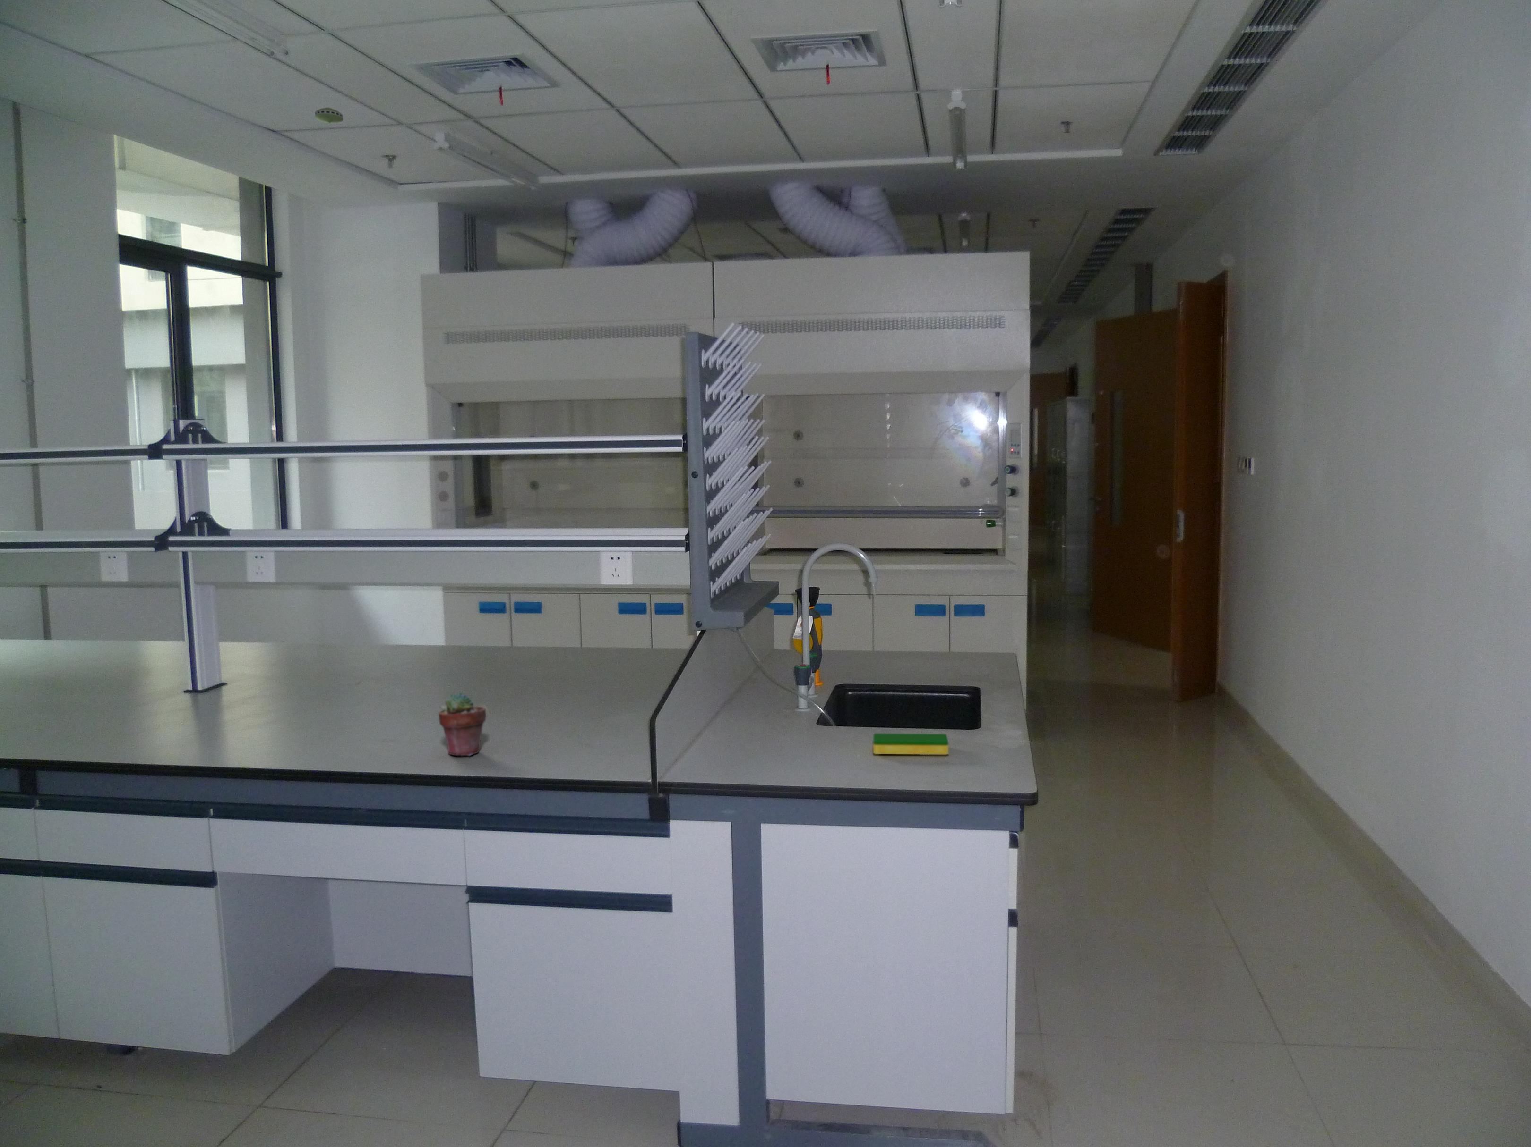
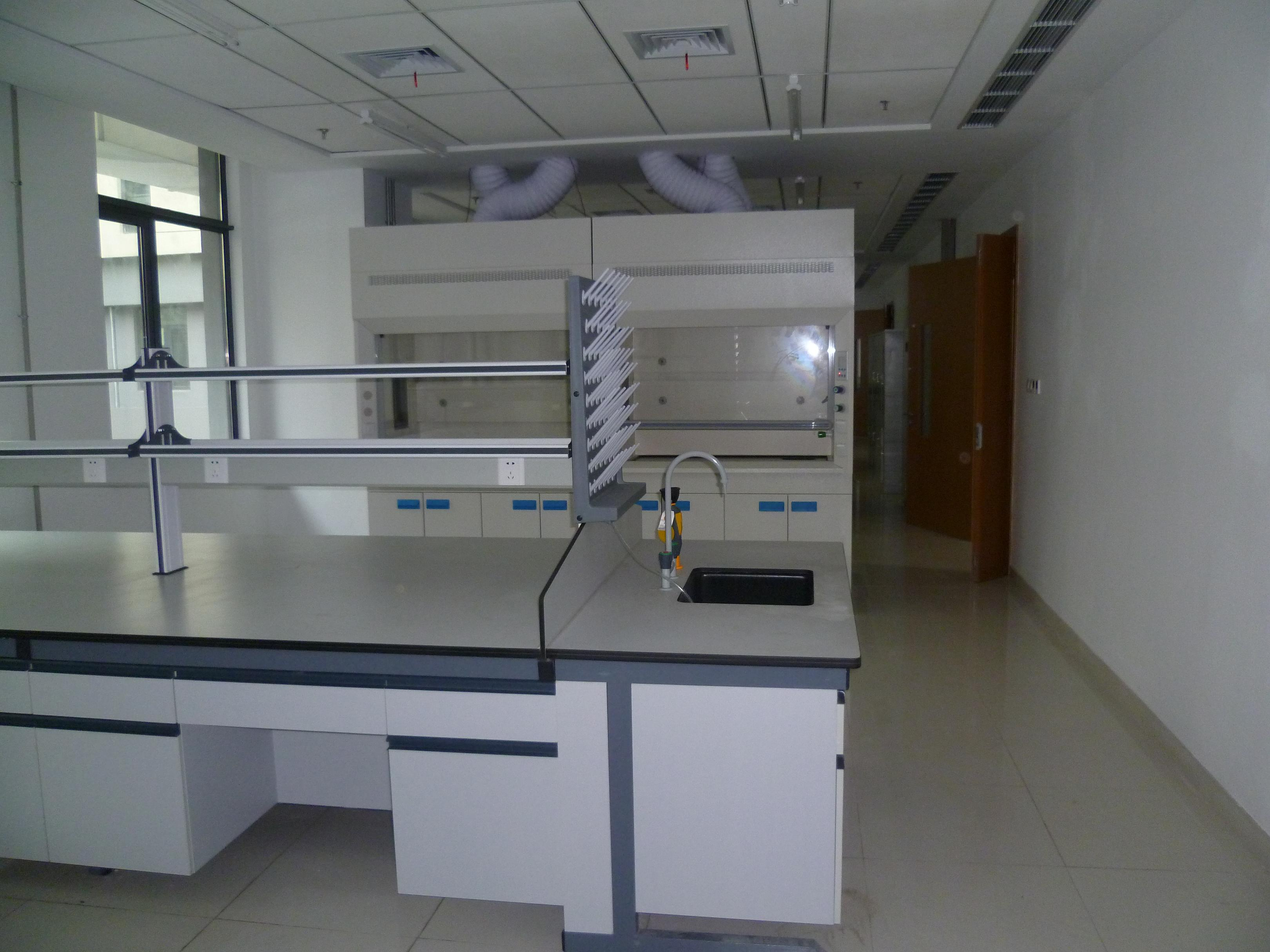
- potted succulent (462, 722)
- smoke detector (329, 116)
- dish sponge (910, 743)
